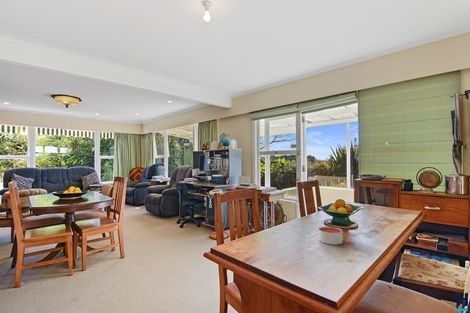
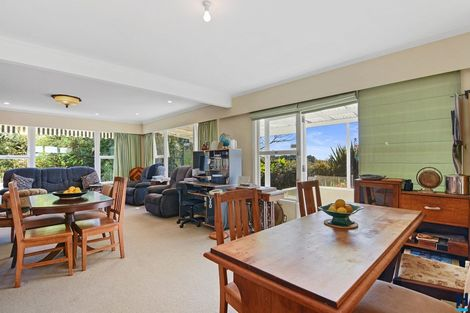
- candle (330, 234)
